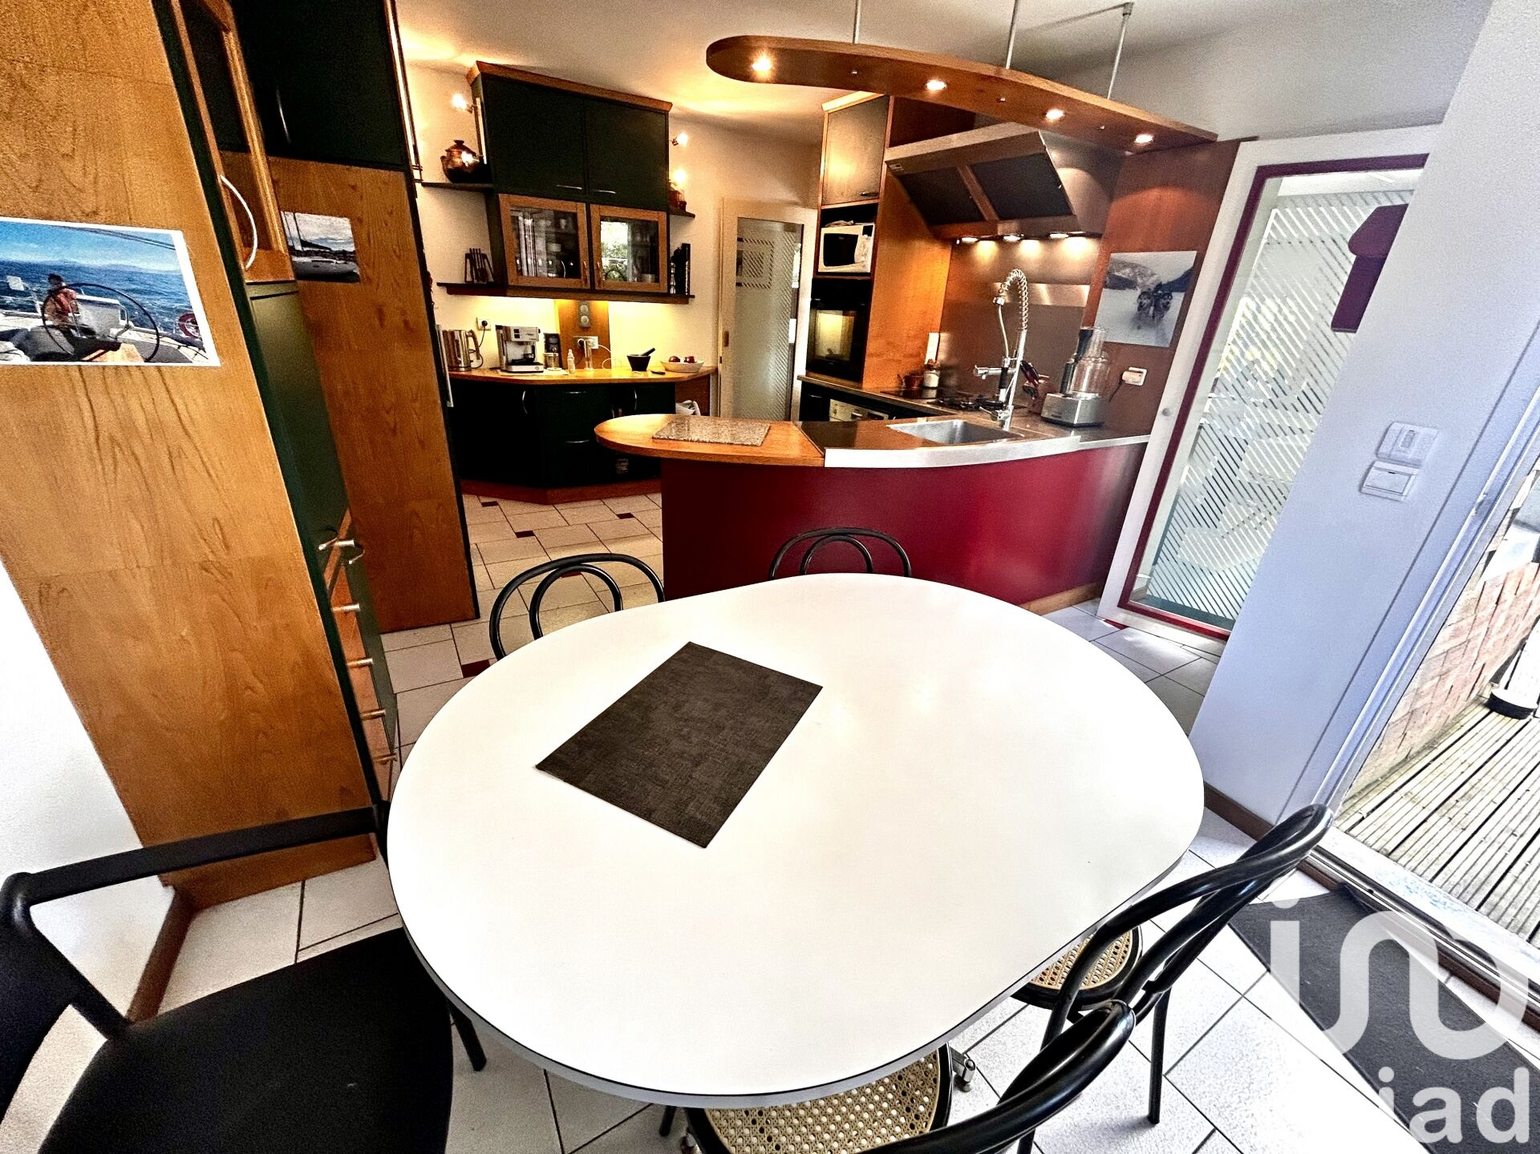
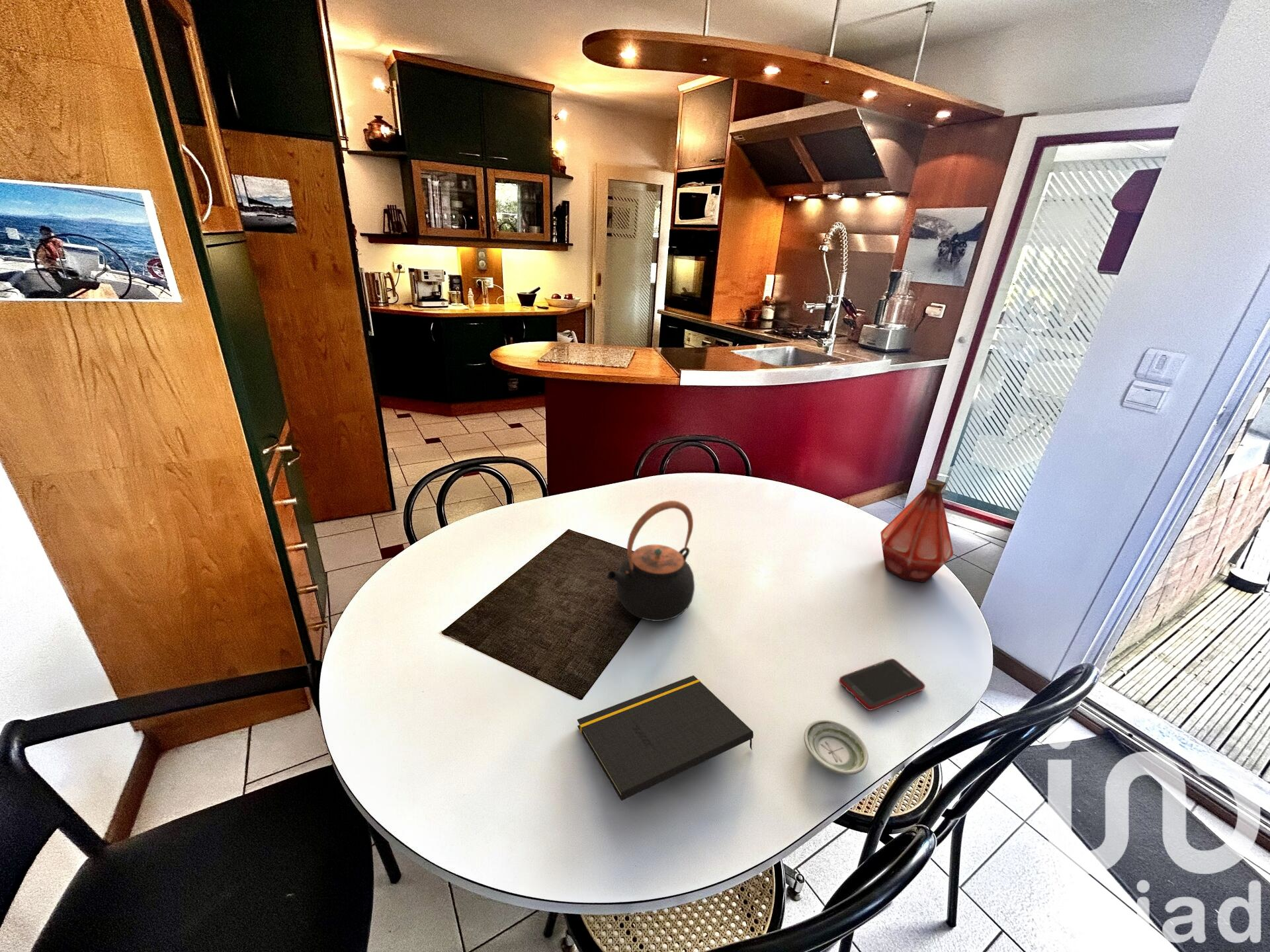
+ saucer (834, 750)
+ bottle (923, 527)
+ teapot (652, 557)
+ cell phone (882, 683)
+ notepad (663, 729)
